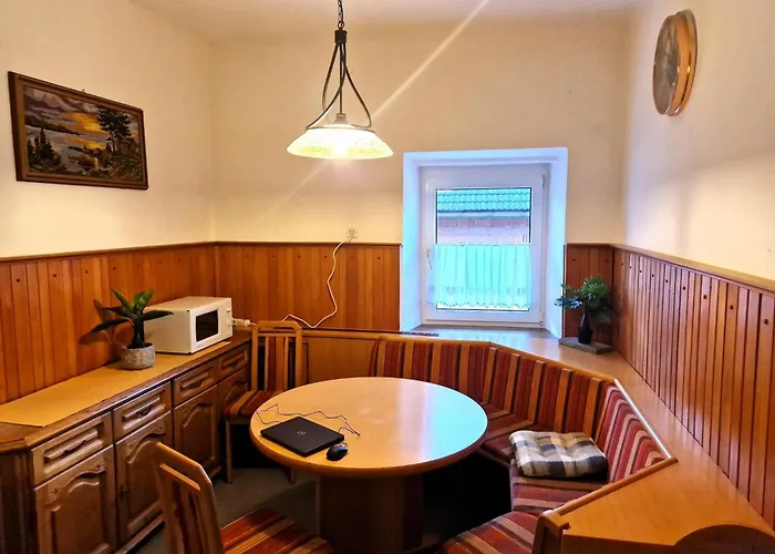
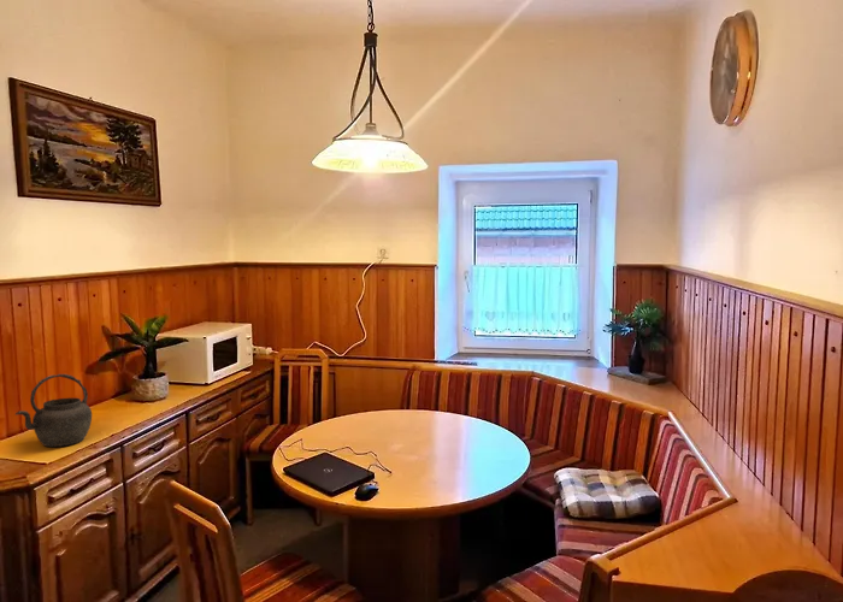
+ kettle (53, 409)
